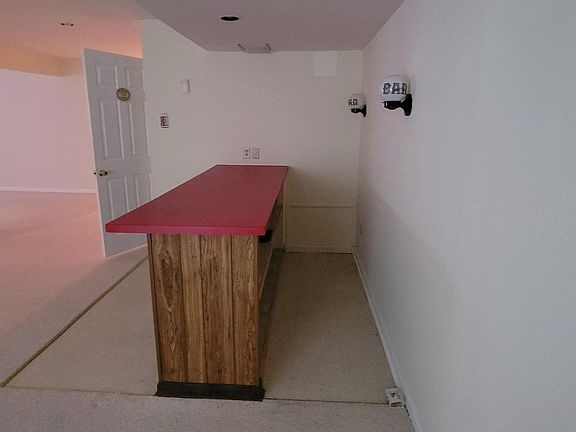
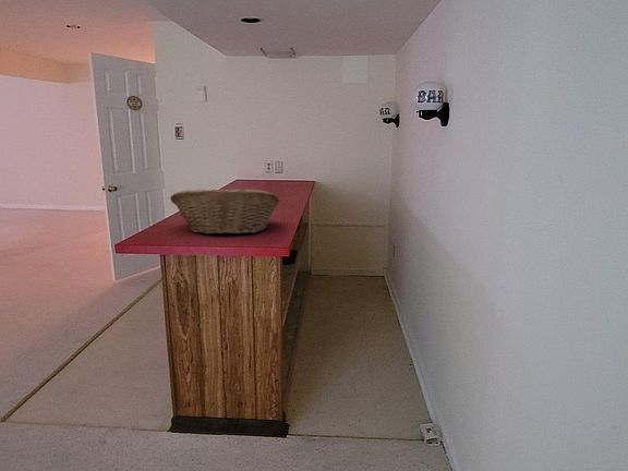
+ fruit basket (226, 208)
